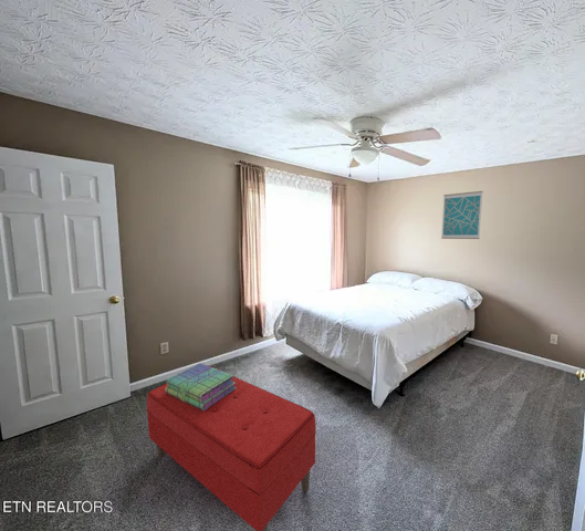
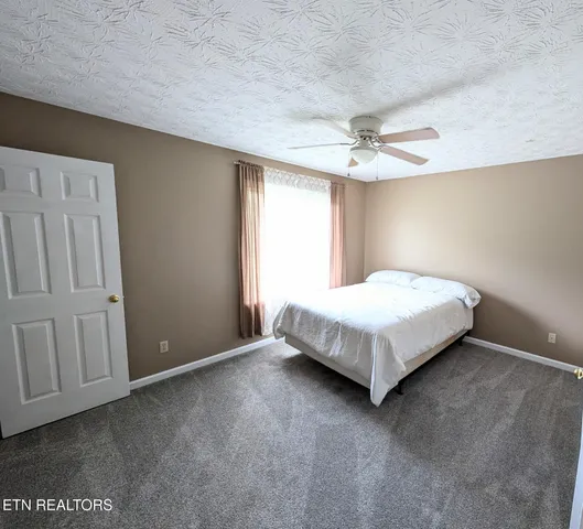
- bench (227, 437)
- wall art (460, 216)
- stack of books (200, 384)
